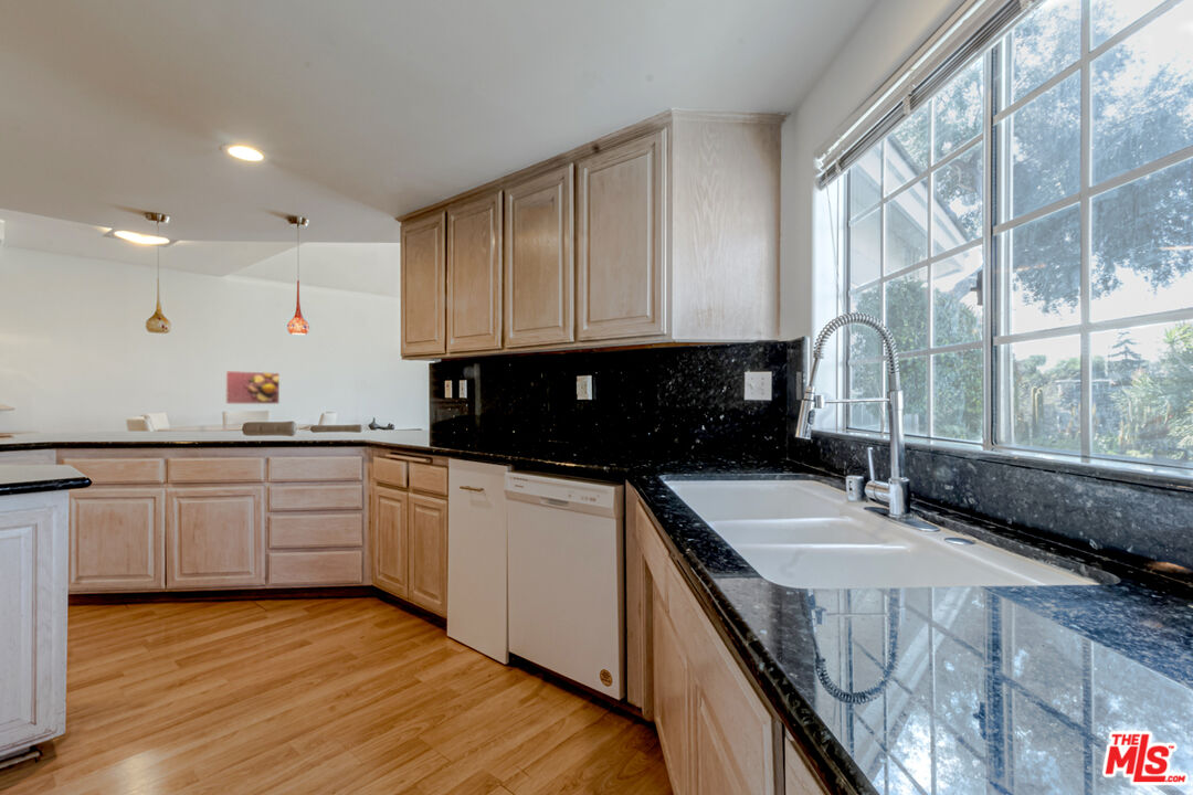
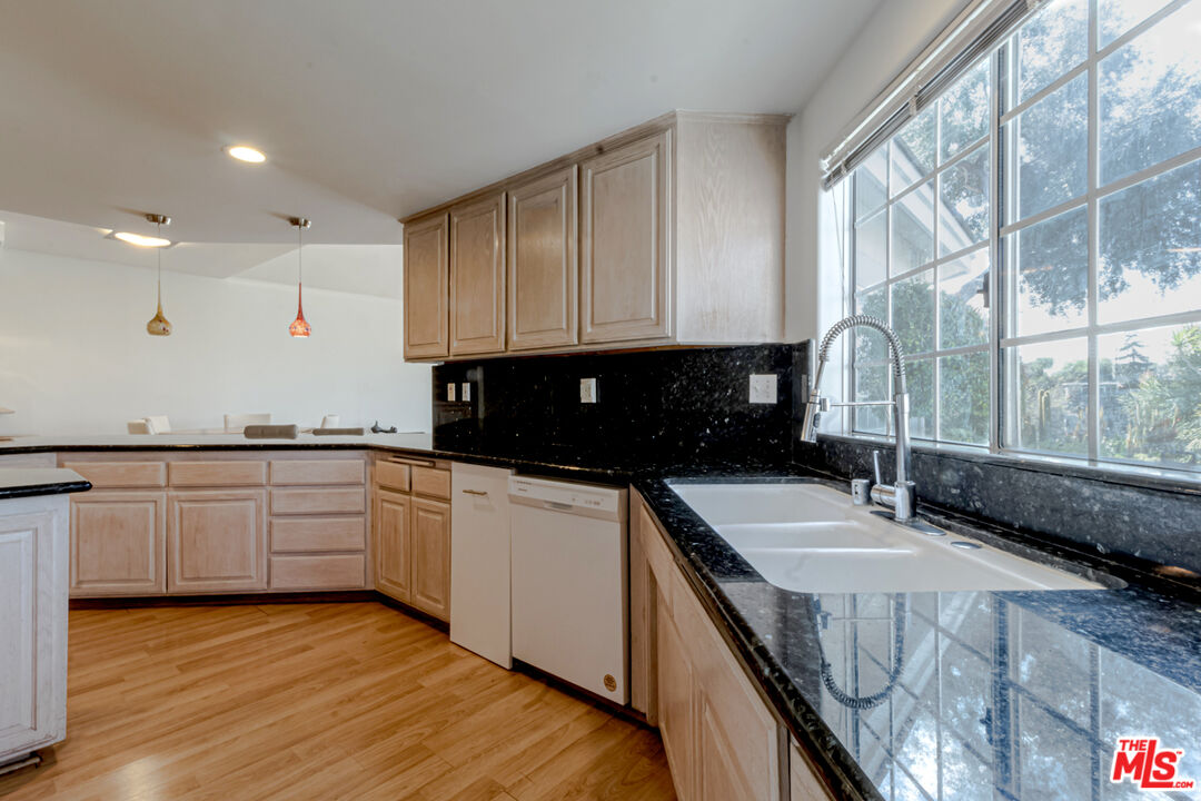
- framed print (253, 388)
